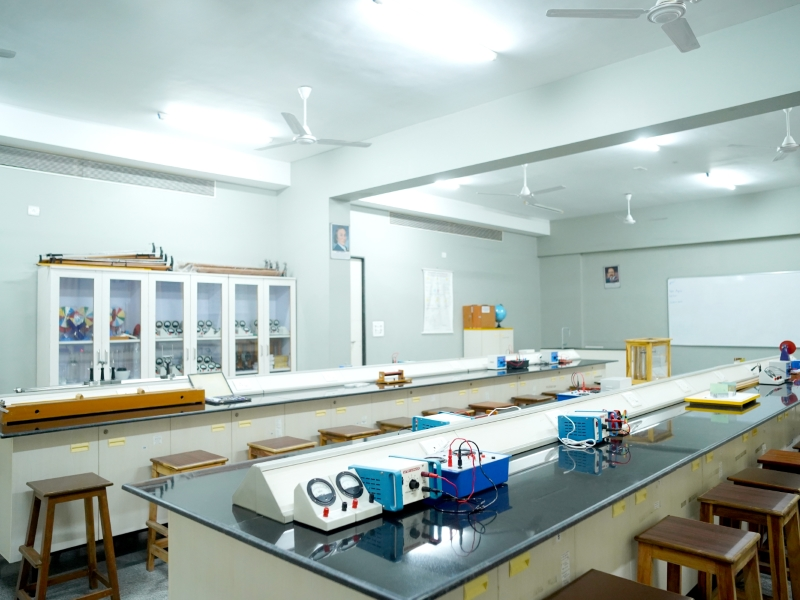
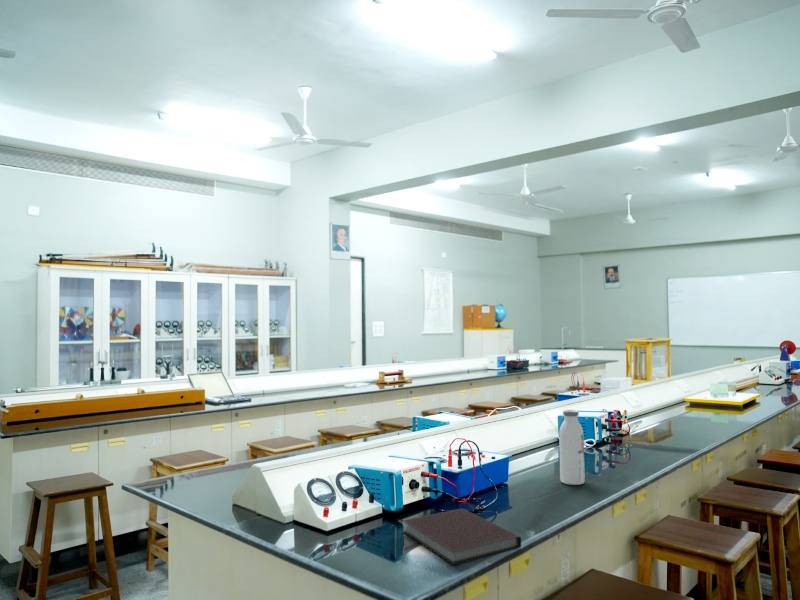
+ water bottle (571, 446)
+ notebook (459, 533)
